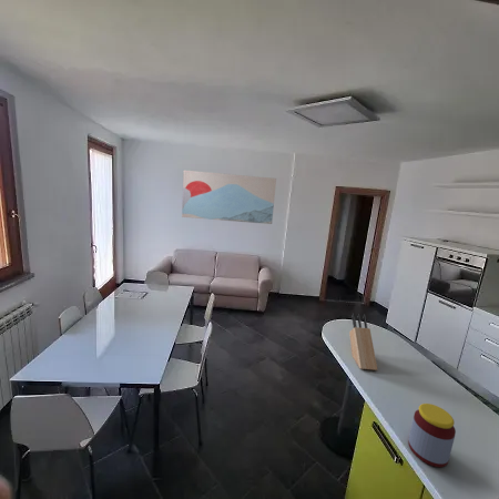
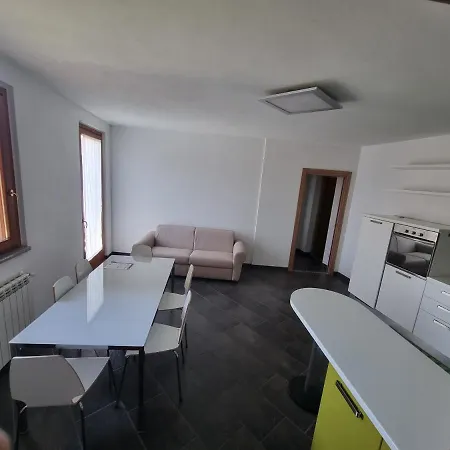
- wall art (228, 197)
- knife block (363, 338)
- jar (431, 432)
